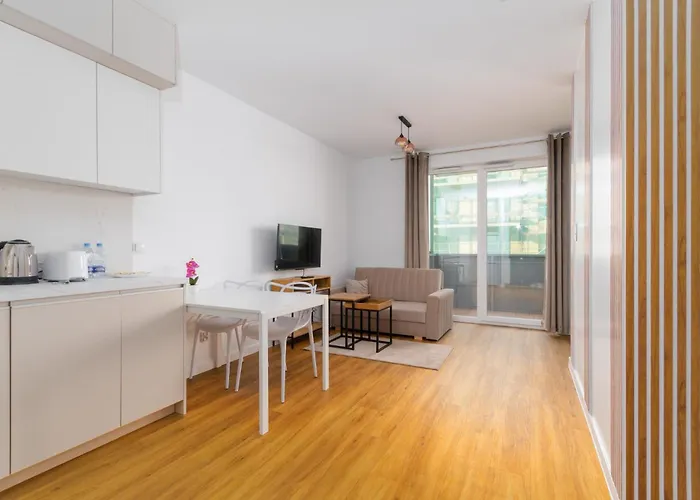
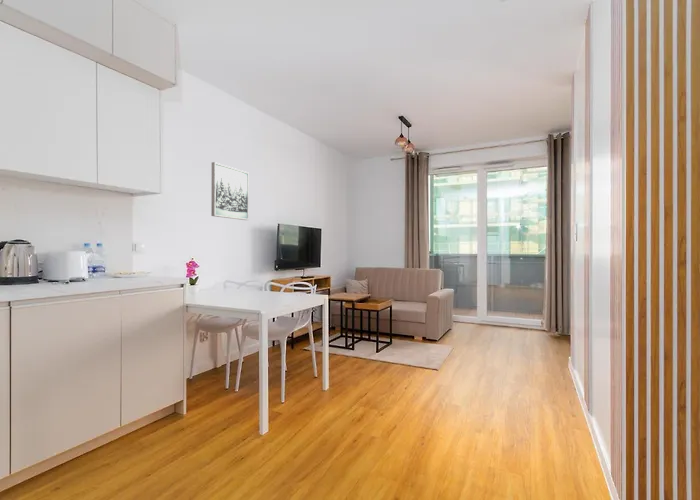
+ wall art (231, 192)
